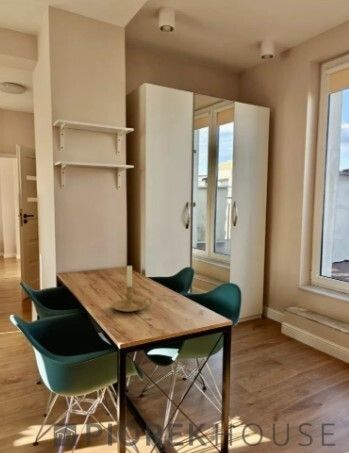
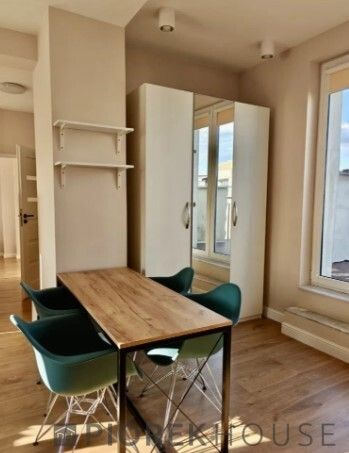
- candle holder (129, 286)
